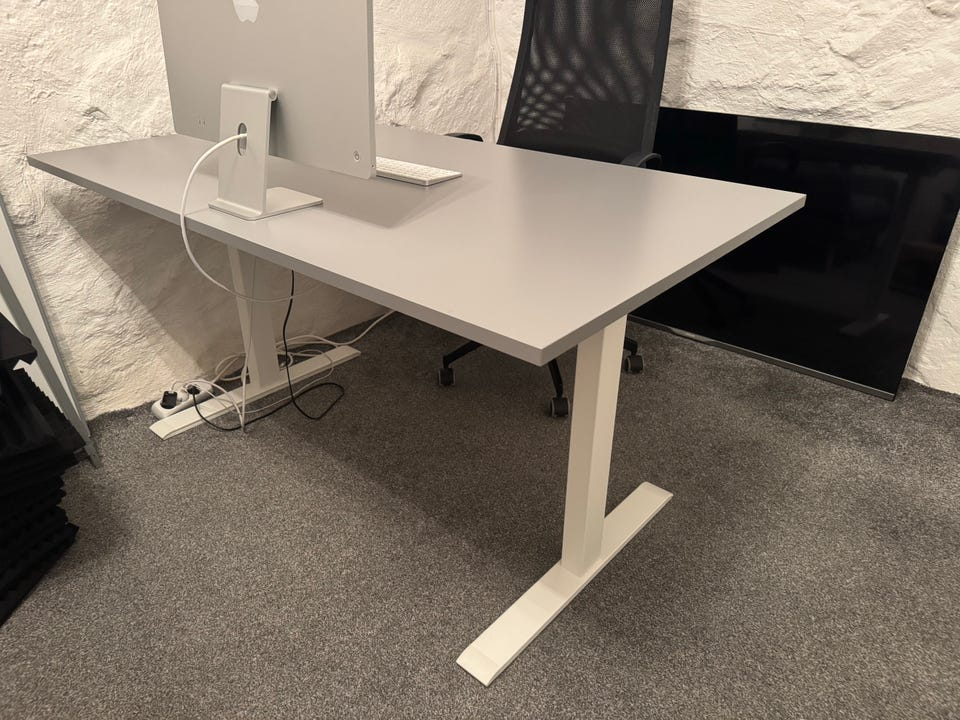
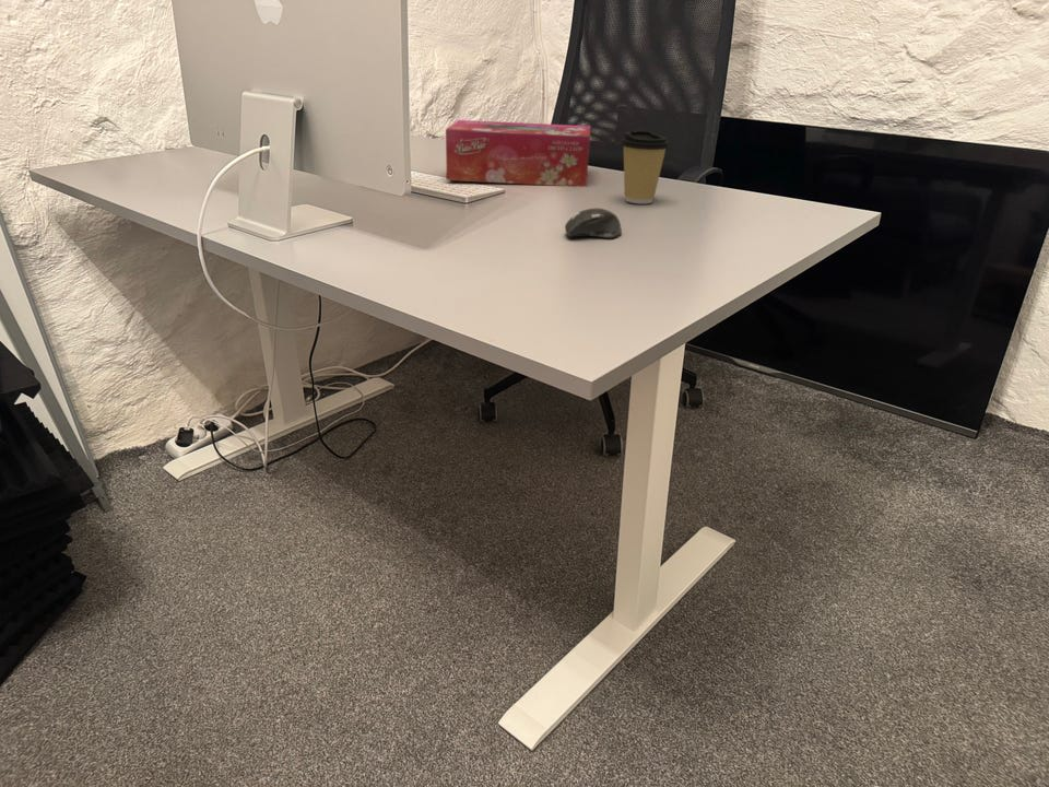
+ computer mouse (594, 221)
+ tissue box (520, 152)
+ coffee cup (641, 167)
